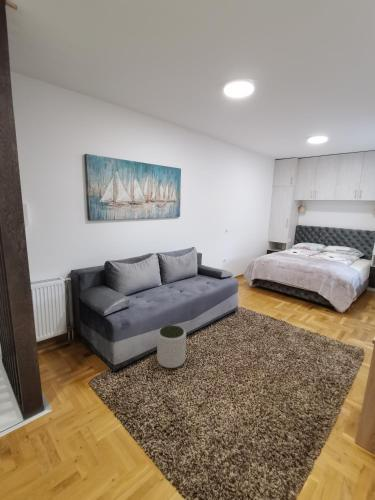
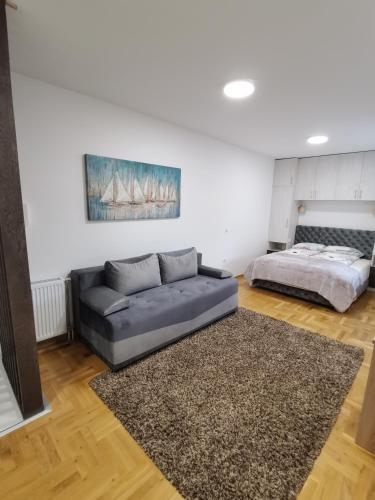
- plant pot (171, 345)
